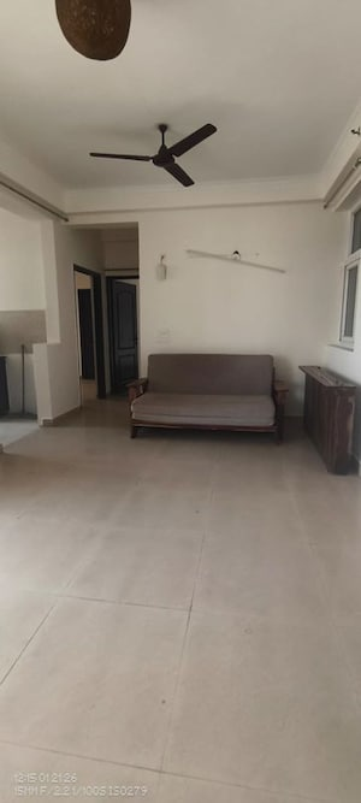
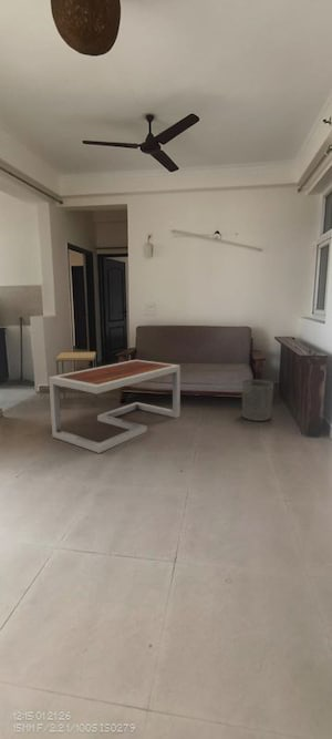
+ coffee table (122, 407)
+ waste bin (257, 400)
+ side table (63, 373)
